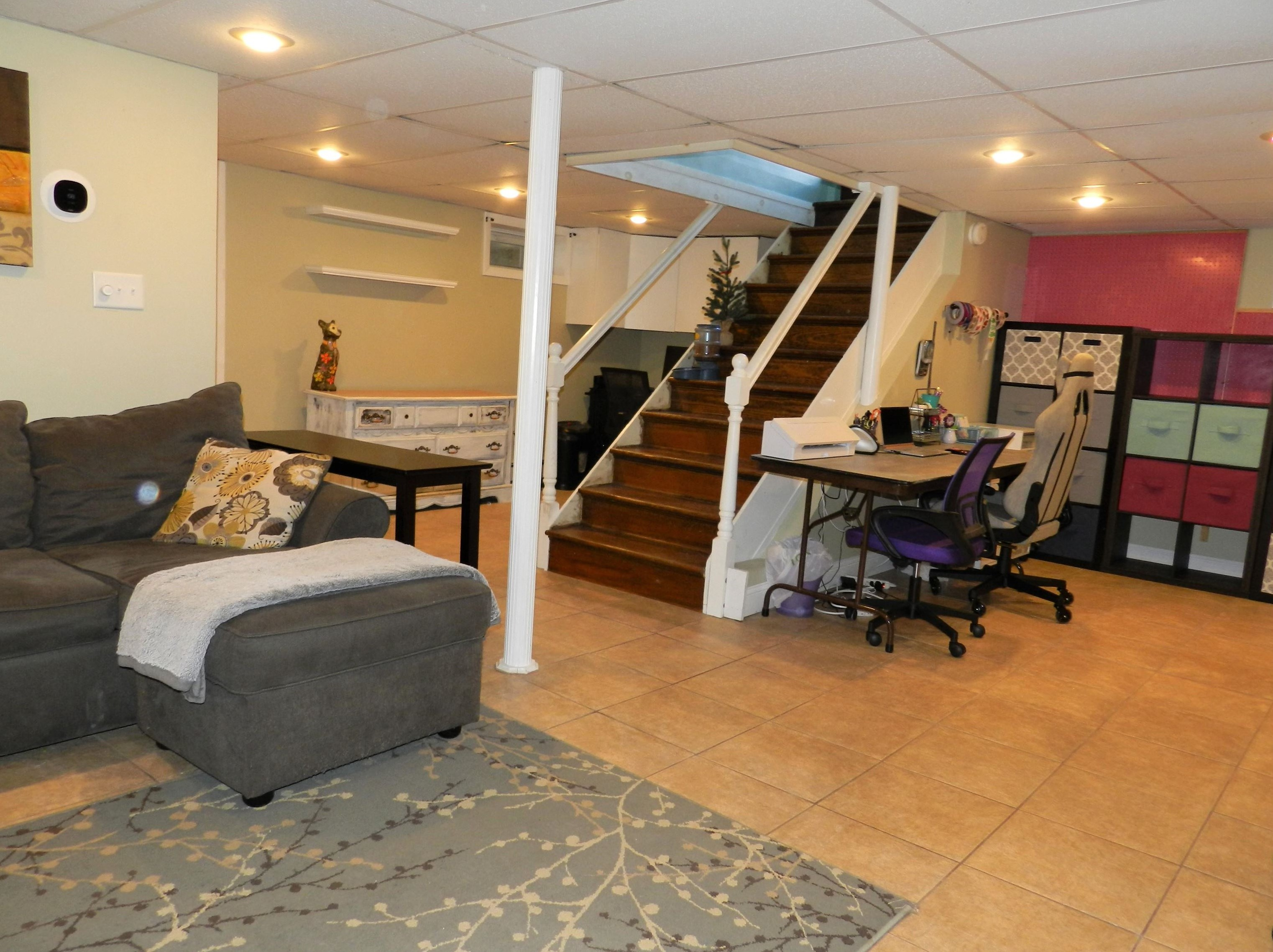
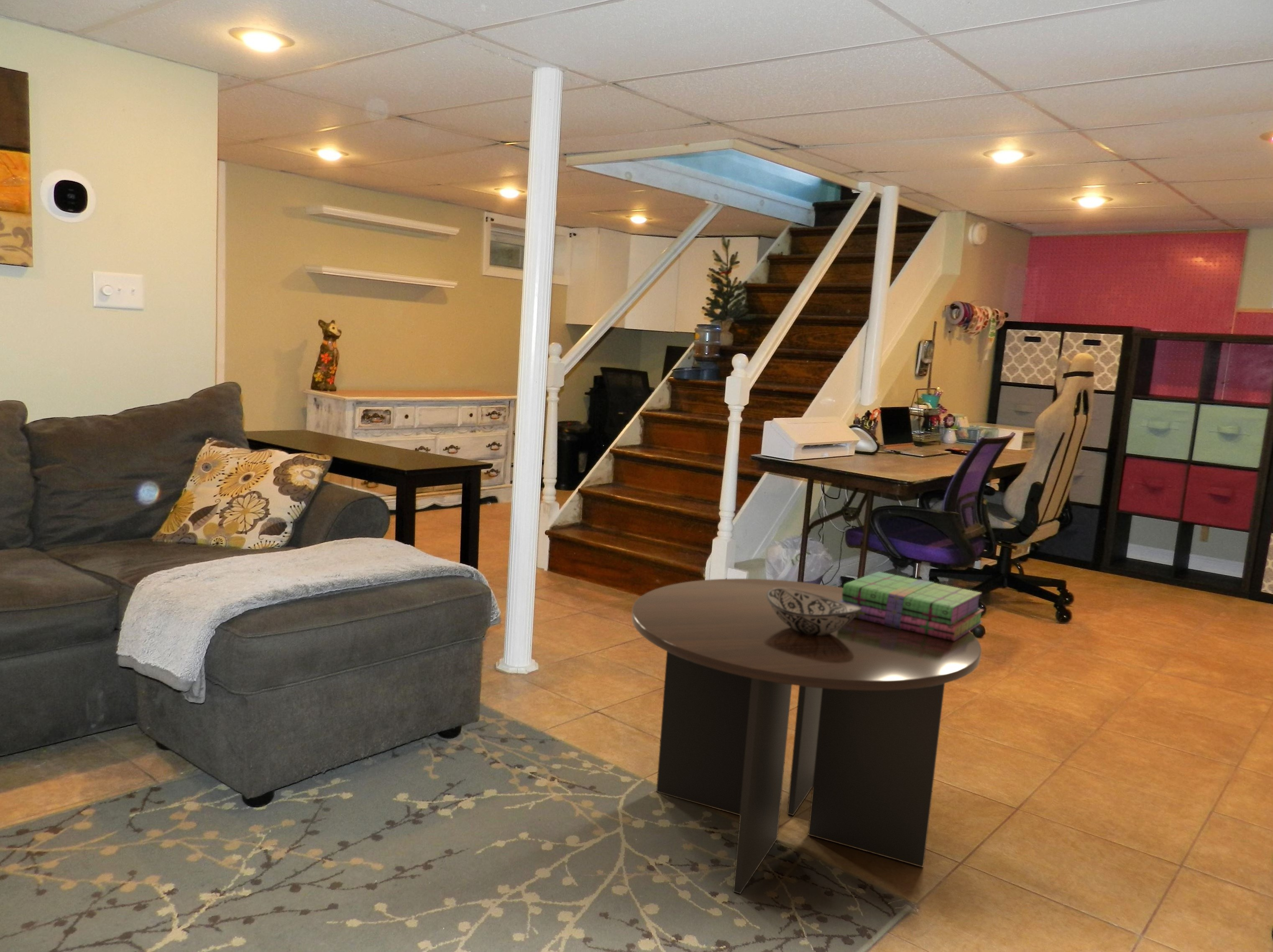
+ stack of books (911, 602)
+ coffee table (795, 725)
+ decorative bowl (812, 614)
